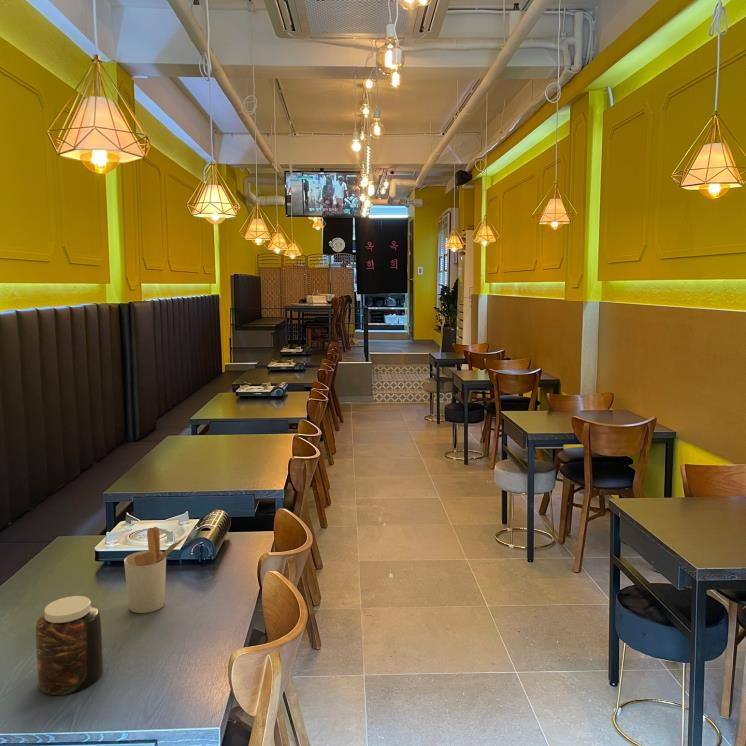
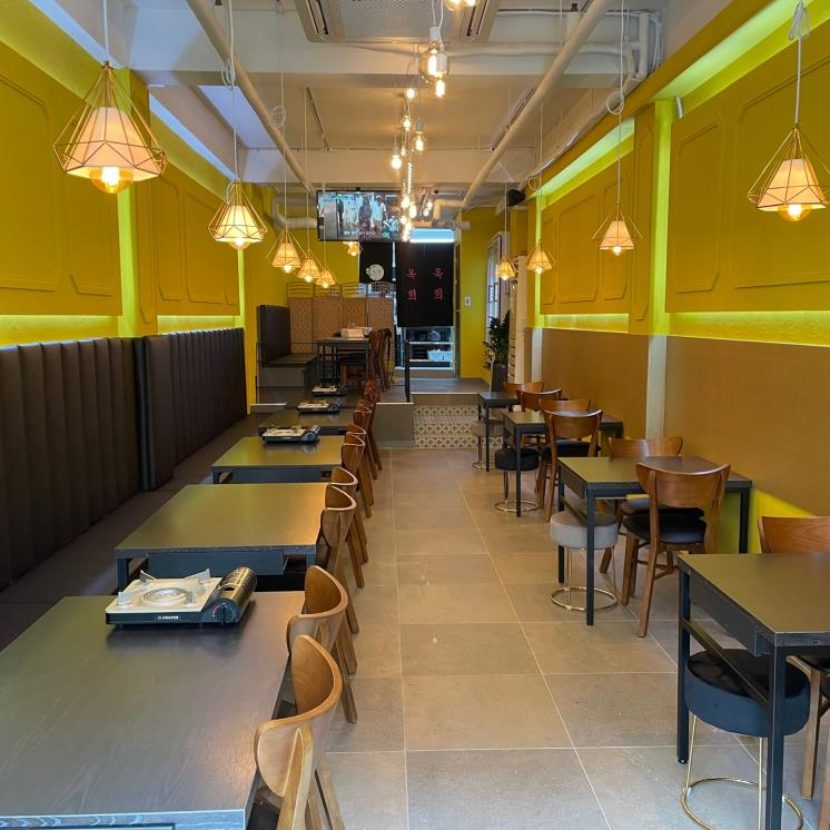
- jar (69, 641)
- utensil holder (156, 570)
